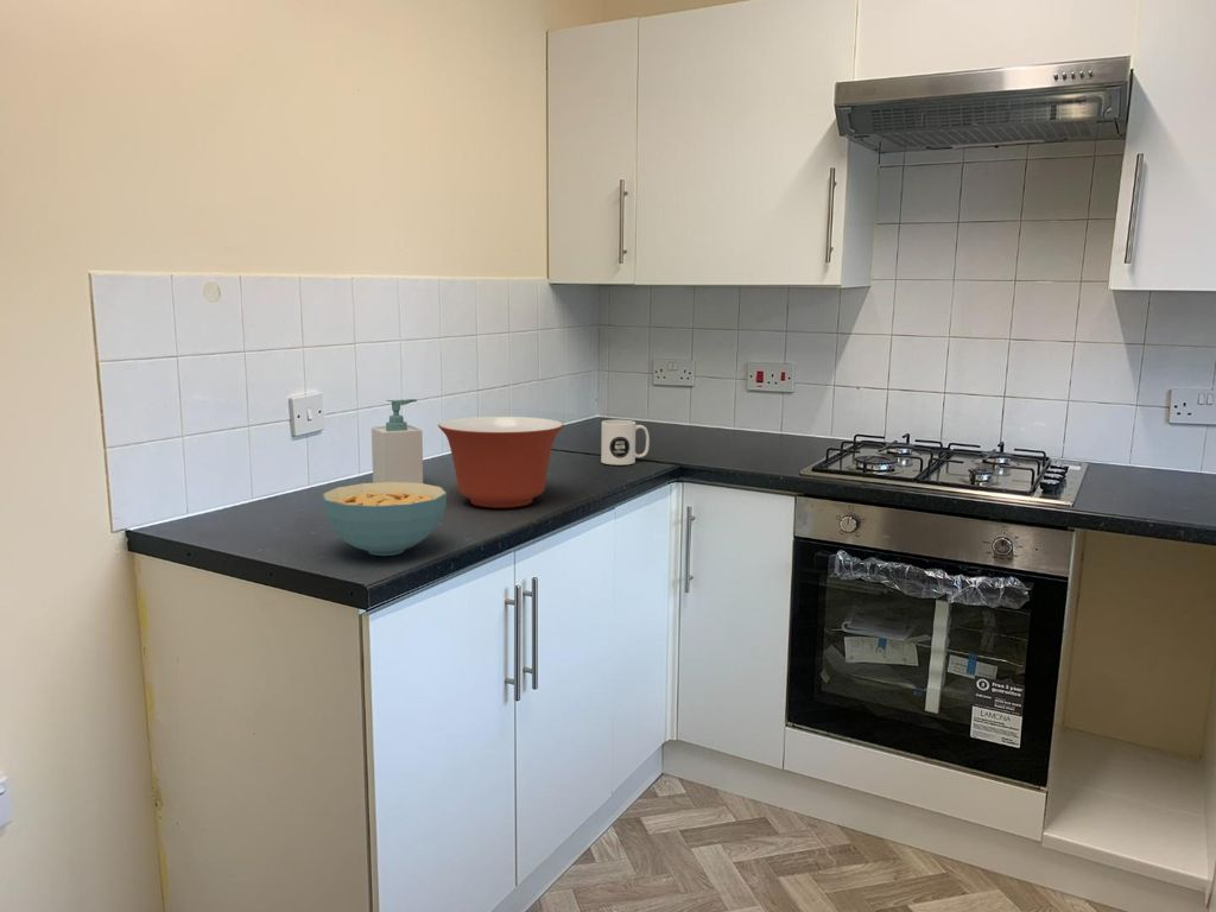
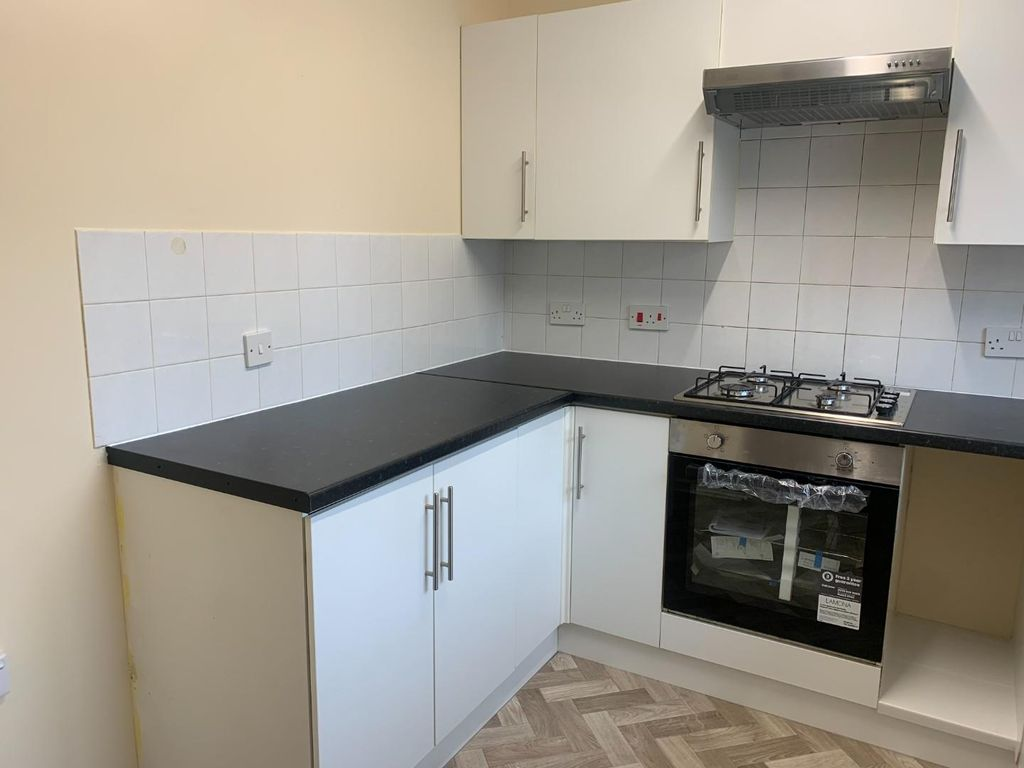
- soap bottle (397, 443)
- mixing bowl (501, 462)
- cereal bowl (385, 521)
- mug (625, 442)
